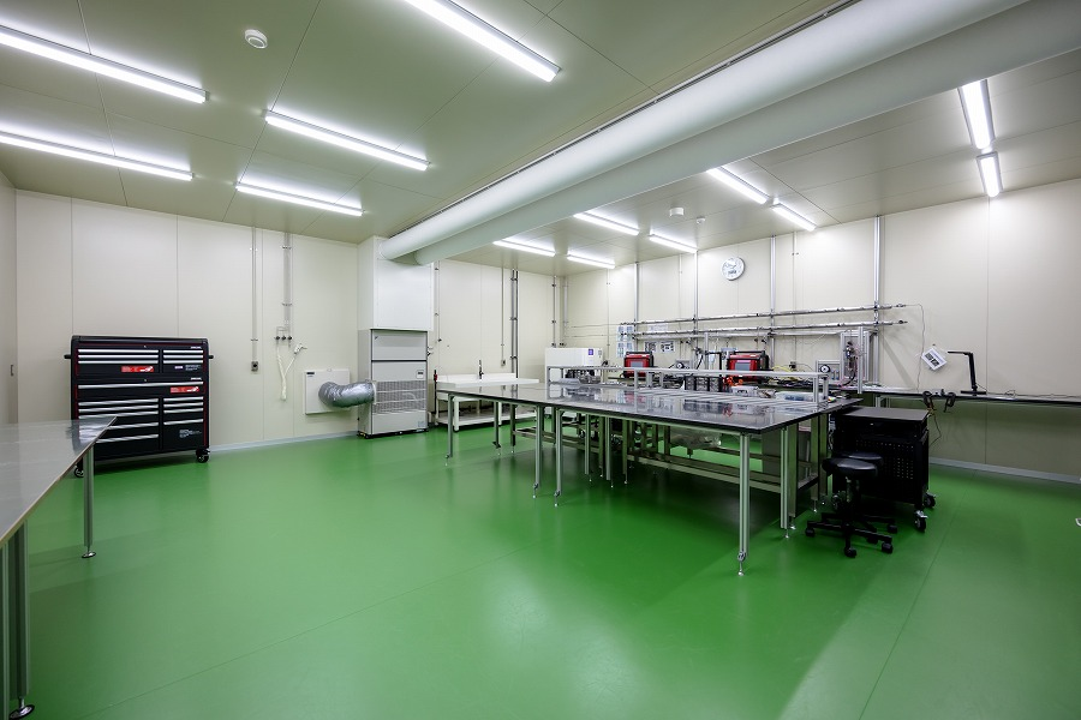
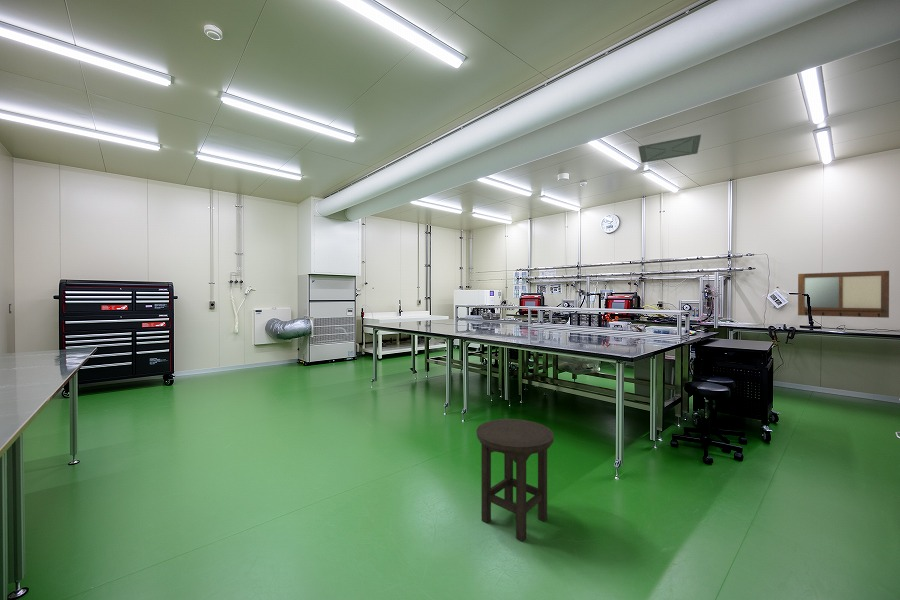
+ stool (512, 475)
+ writing board (840, 294)
+ ceiling vent (668, 150)
